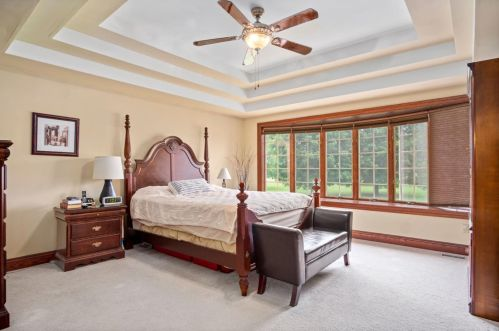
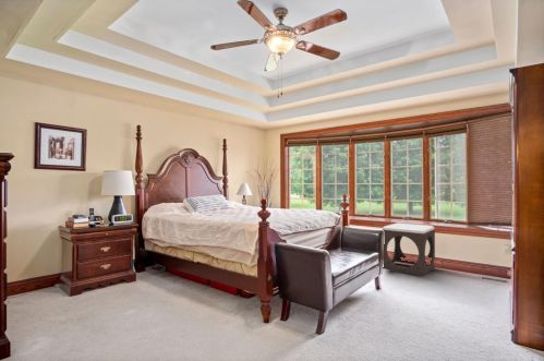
+ footstool (413, 241)
